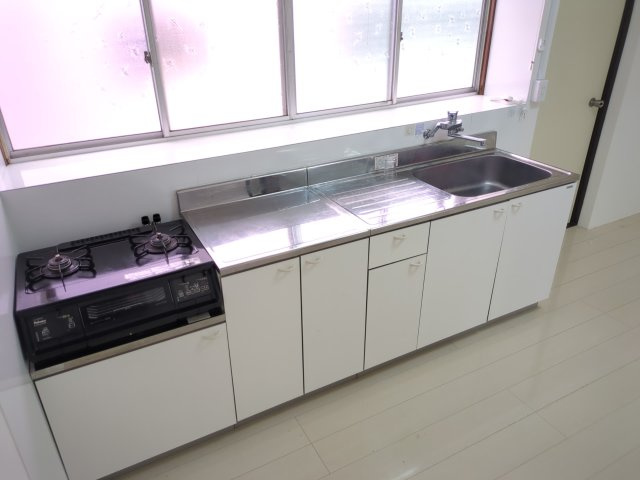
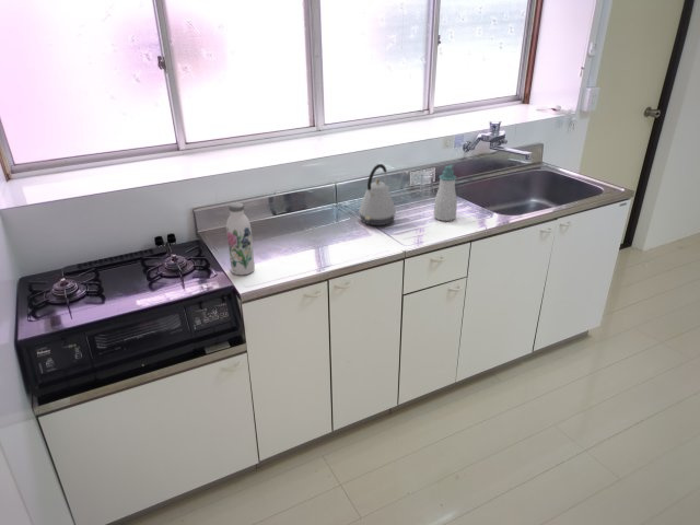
+ soap bottle (446, 192)
+ water bottle (240, 237)
+ kettle (377, 192)
